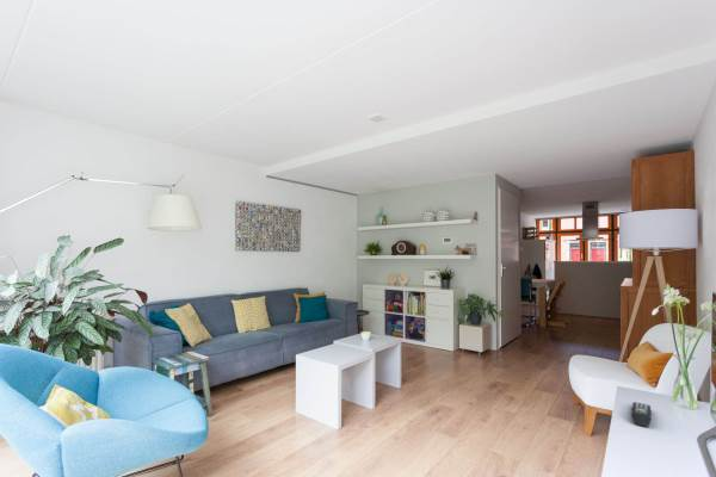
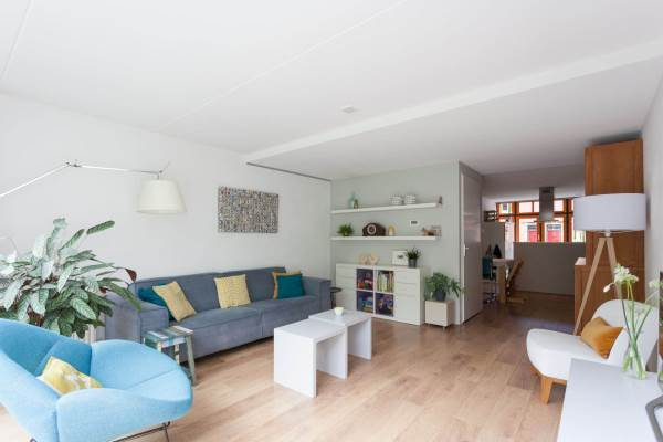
- remote control (641, 411)
